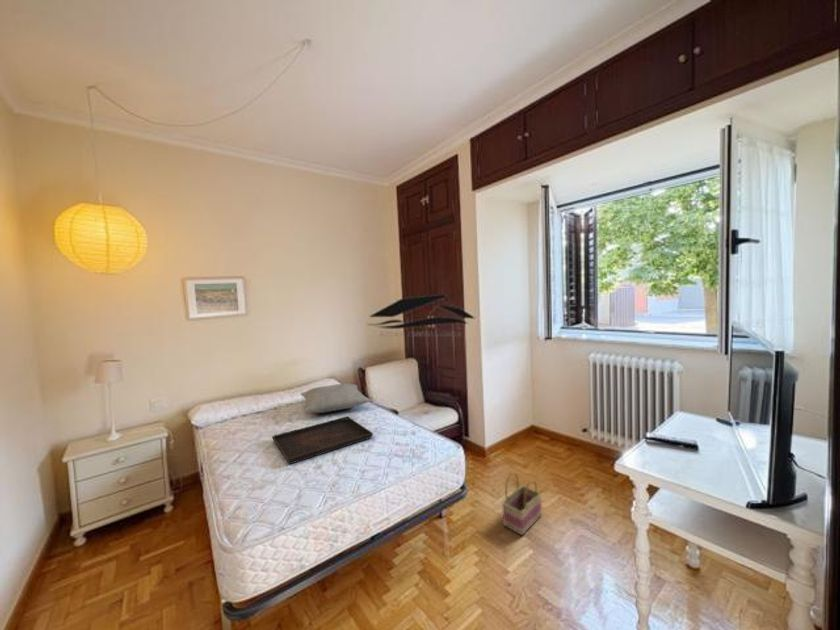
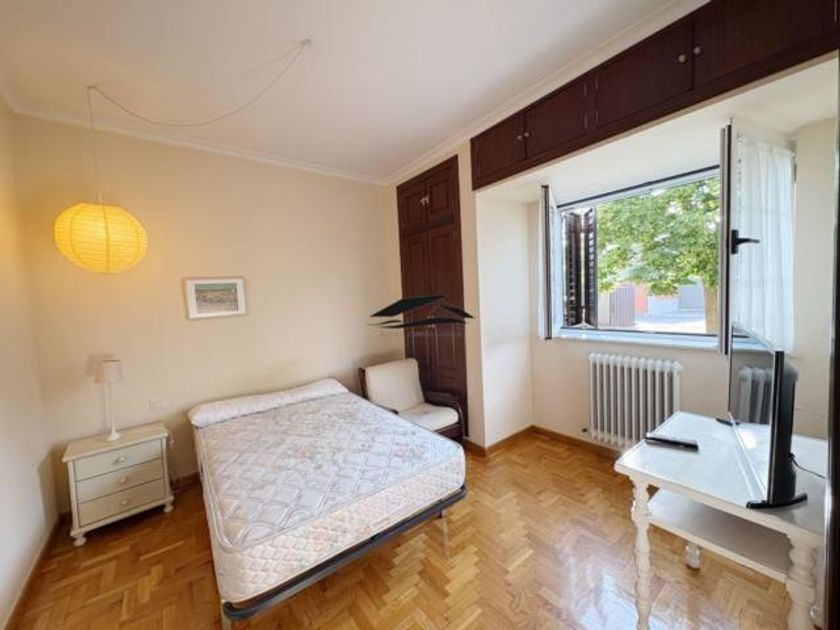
- pillow (333, 397)
- basket (521, 498)
- serving tray (322, 437)
